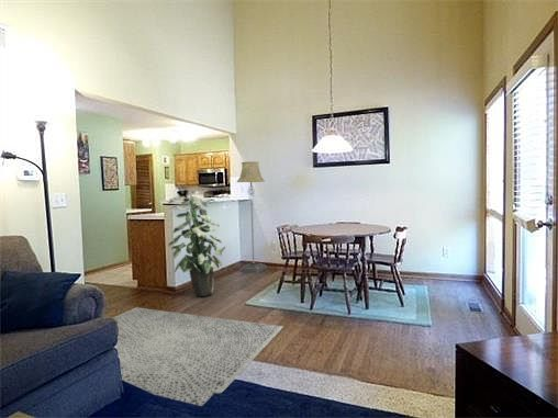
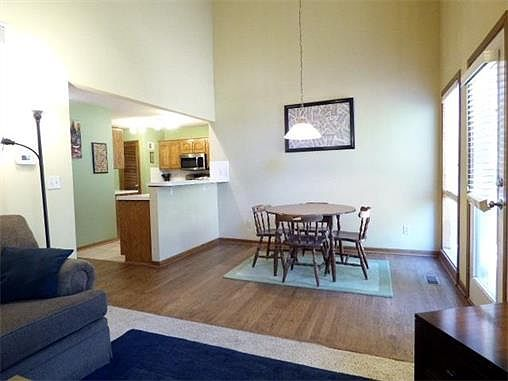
- rug (160, 342)
- floor lamp (252, 216)
- indoor plant (196, 244)
